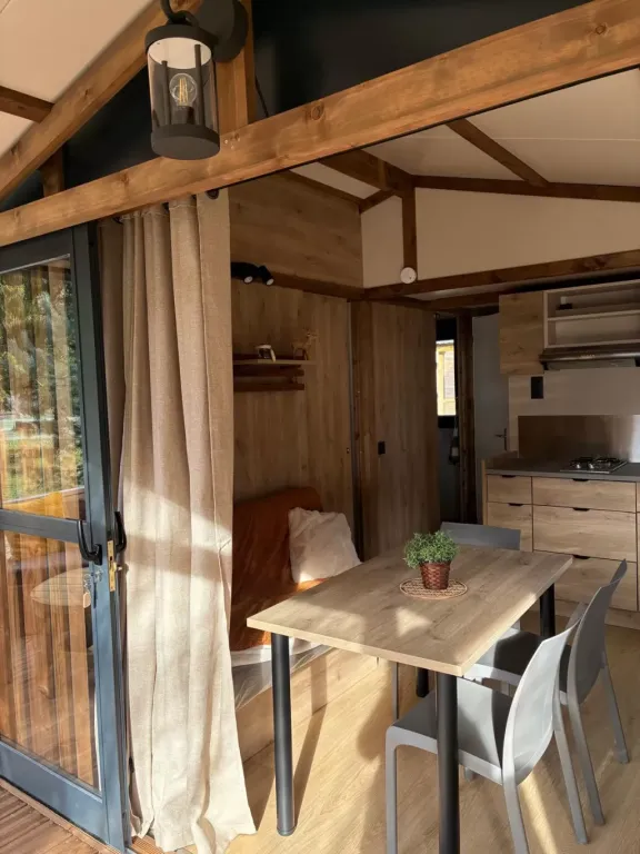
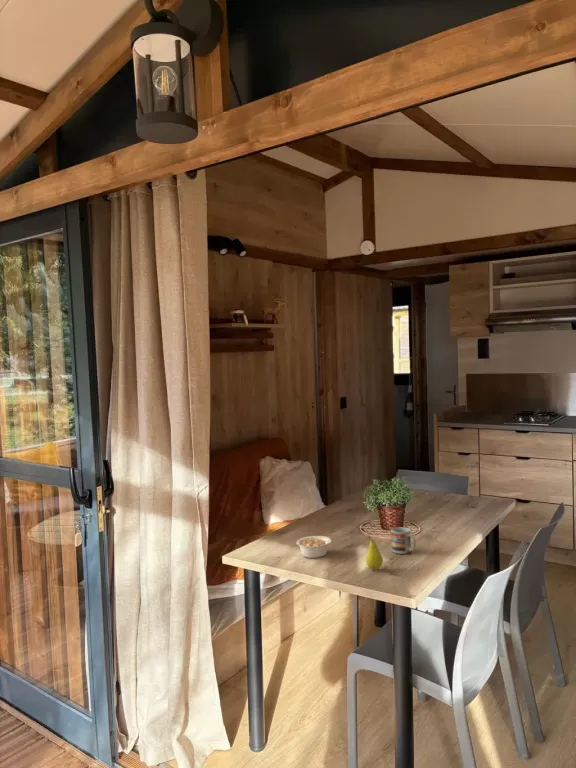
+ fruit (373, 552)
+ cup (404, 541)
+ legume (315, 545)
